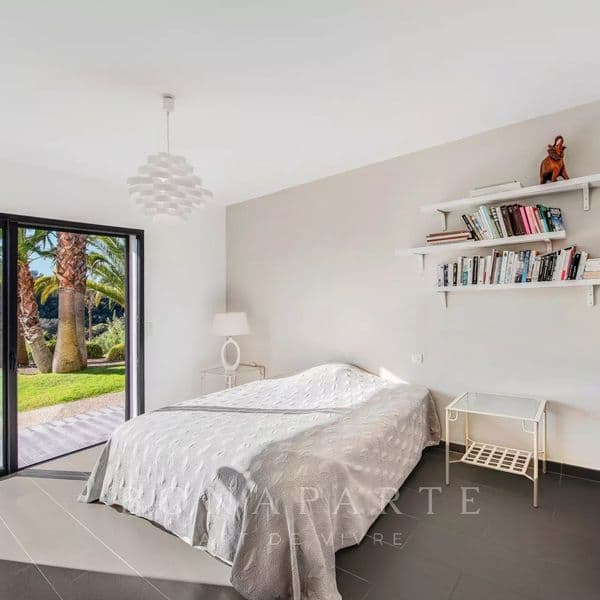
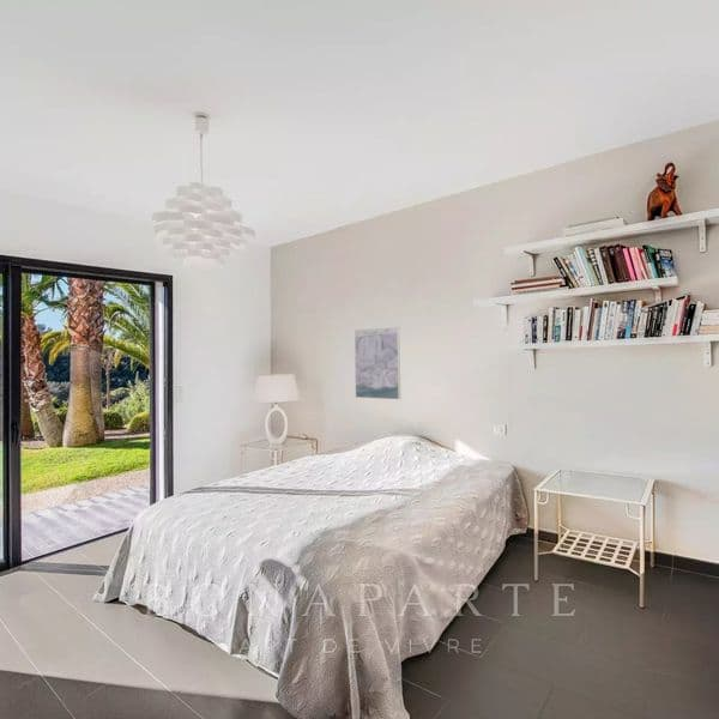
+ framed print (376, 363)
